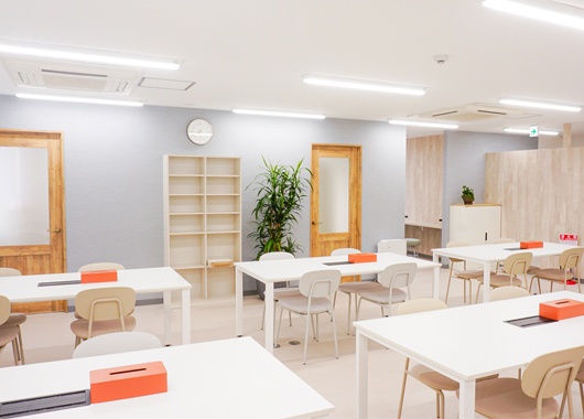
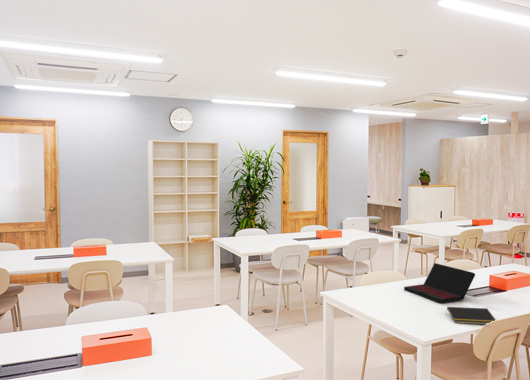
+ laptop (438, 281)
+ notepad (471, 315)
